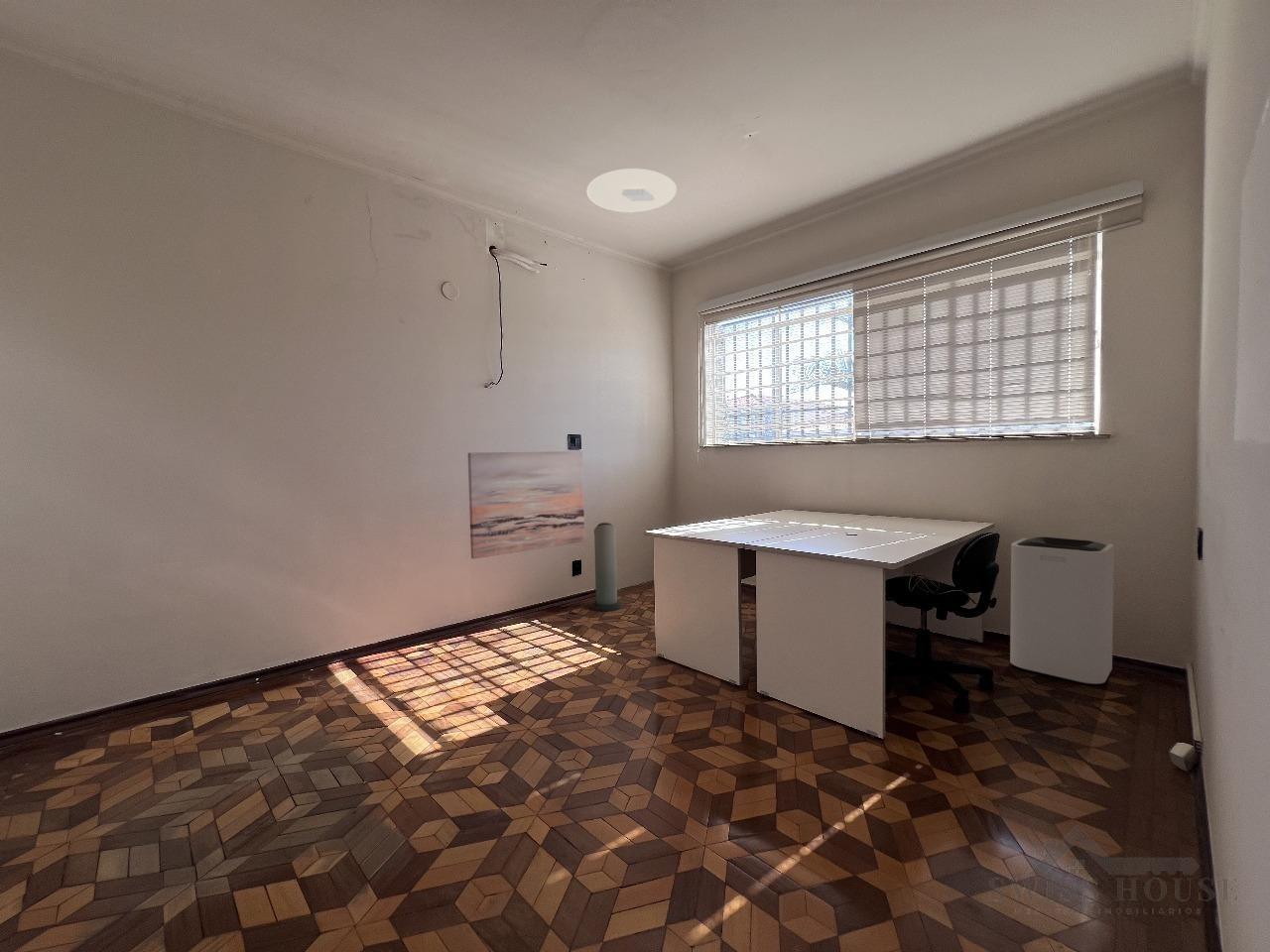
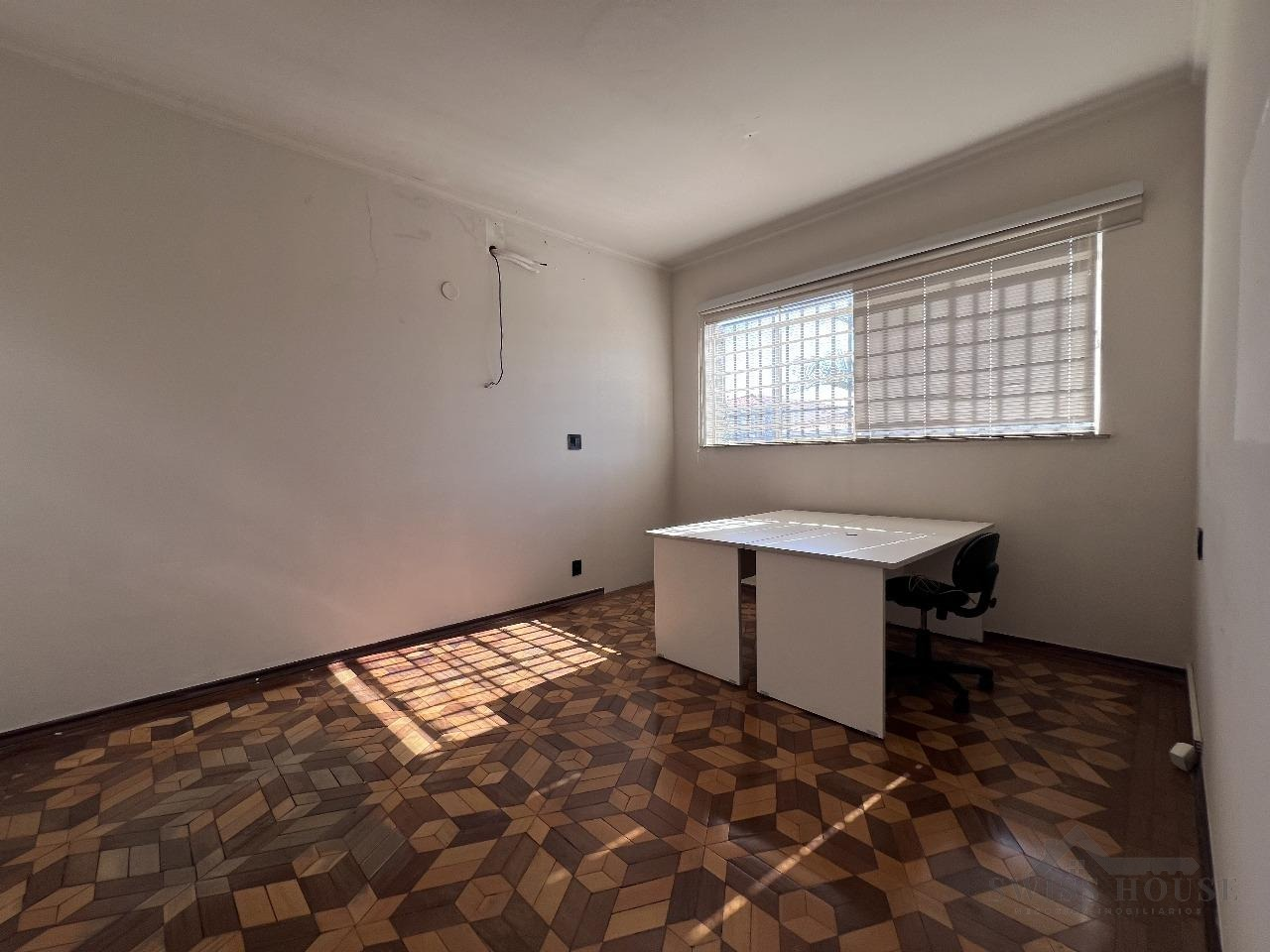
- wall art (531, 501)
- ceiling light (631, 187)
- air purifier (605, 564)
- trash can (1061, 604)
